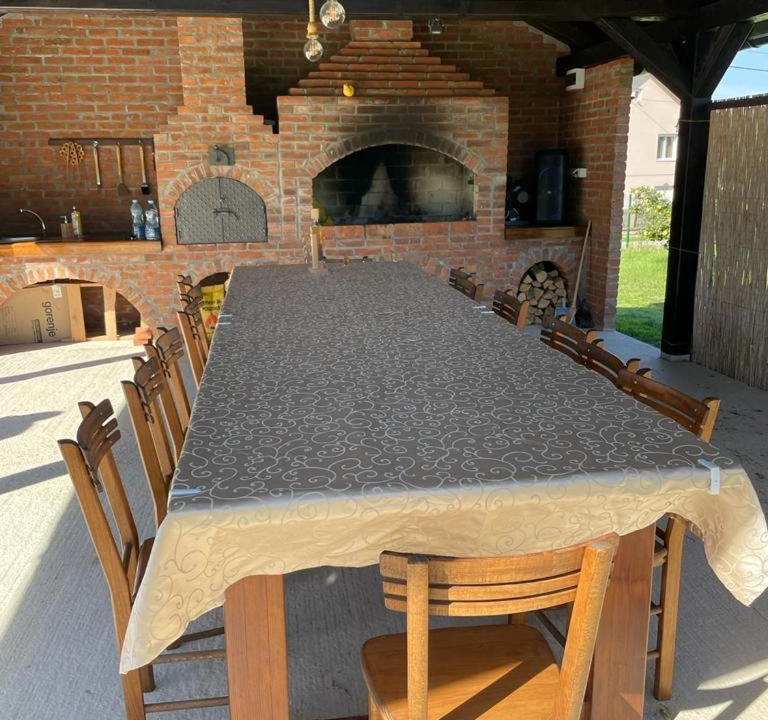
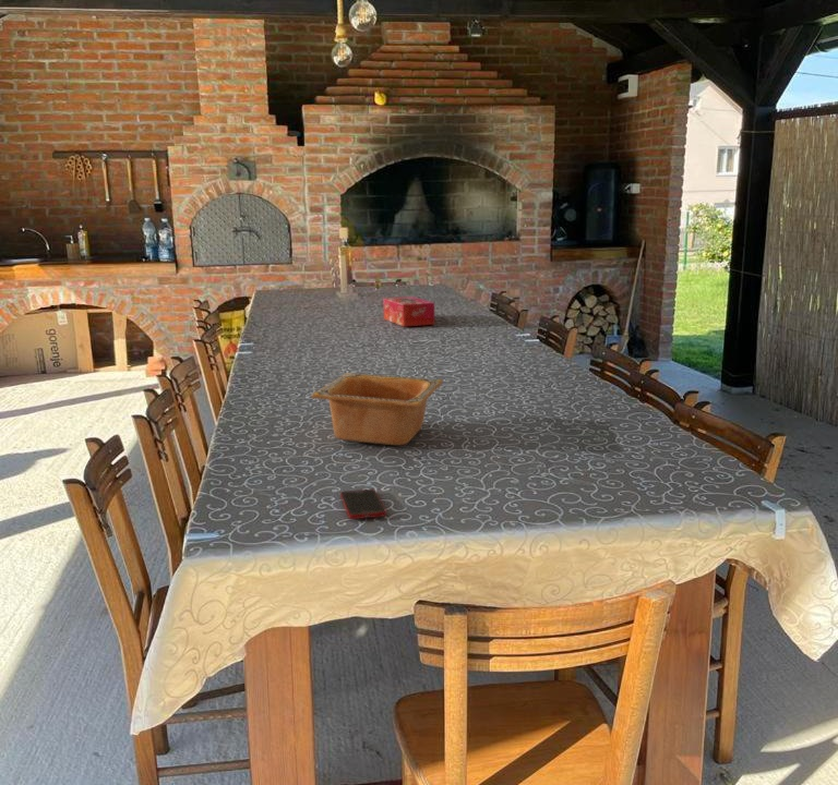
+ cell phone (362, 503)
+ serving bowl (380, 410)
+ tissue box (408, 311)
